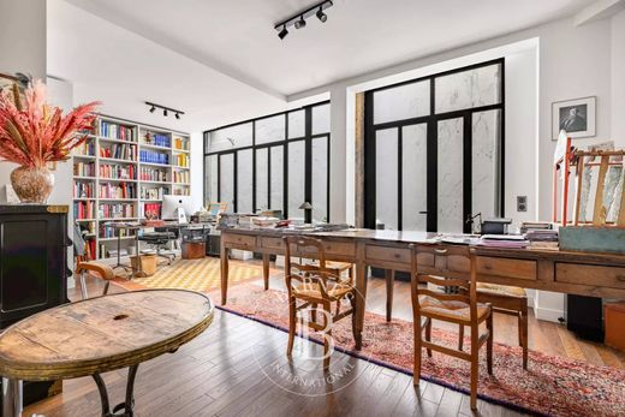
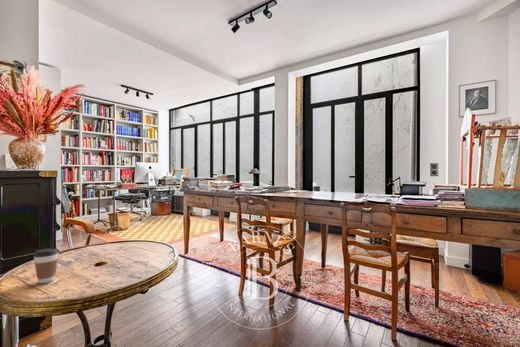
+ coffee cup (46, 265)
